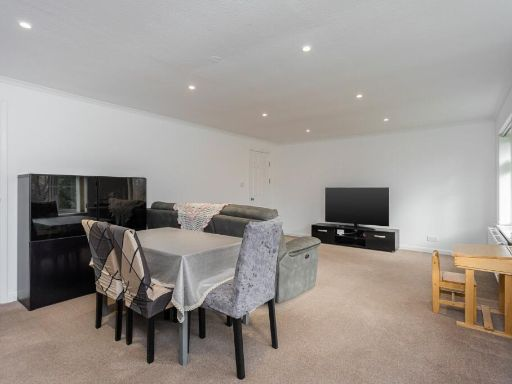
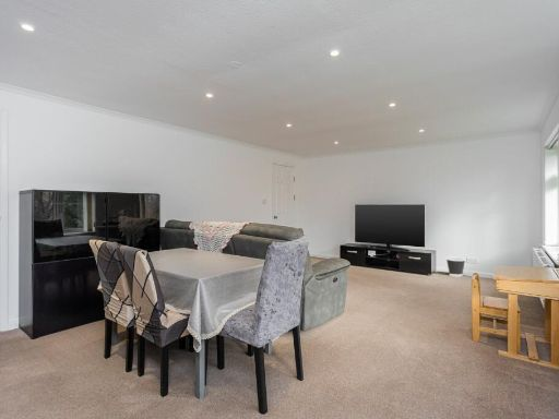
+ wastebasket (455, 266)
